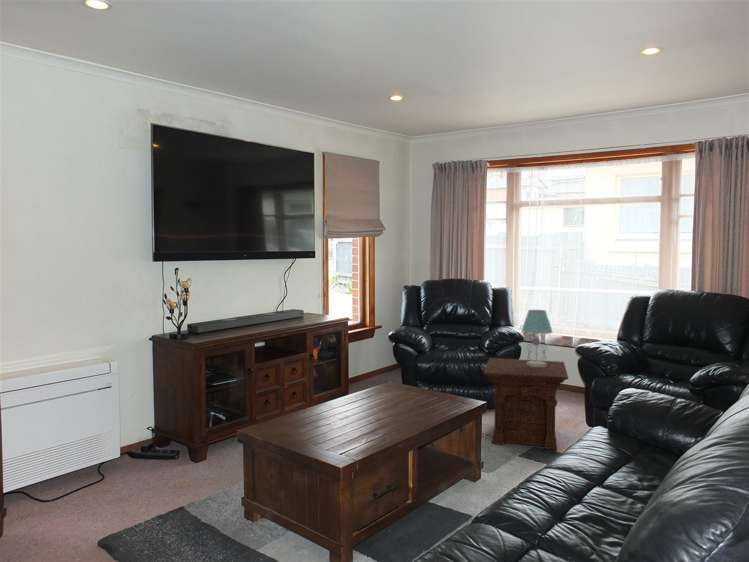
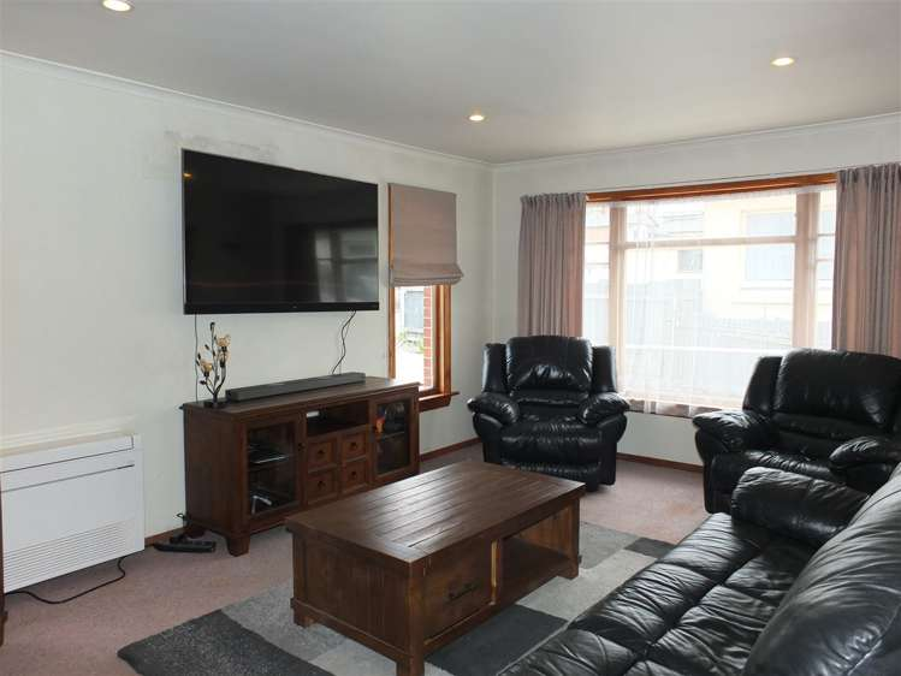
- side table (525, 402)
- table lamp (536, 337)
